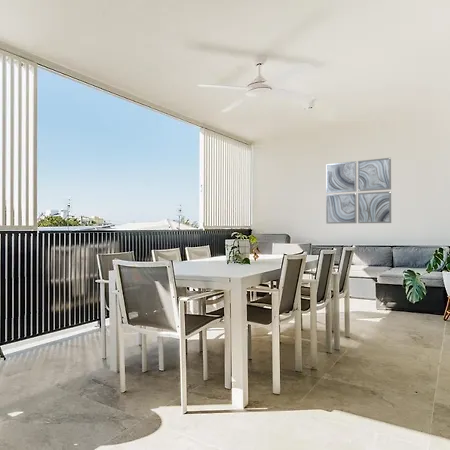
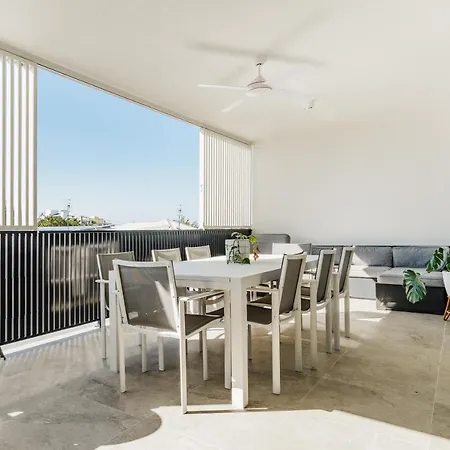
- wall art (358, 193)
